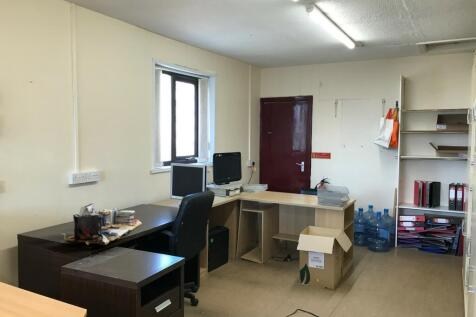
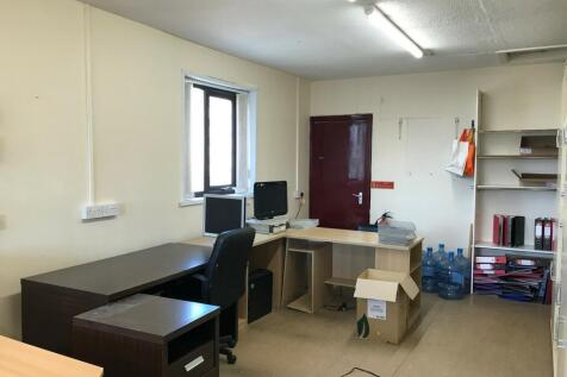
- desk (106, 216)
